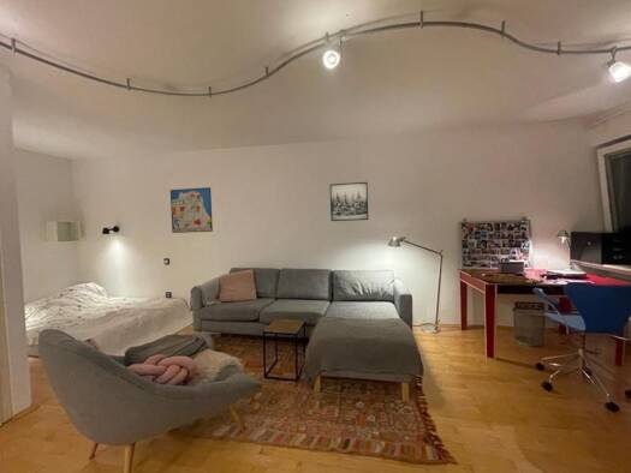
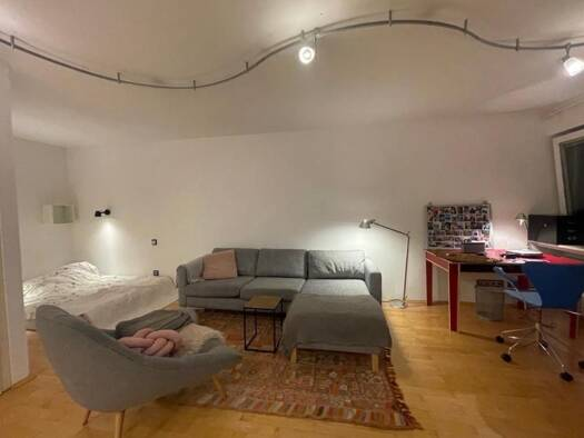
- wall art (191, 210)
- wall art (349, 202)
